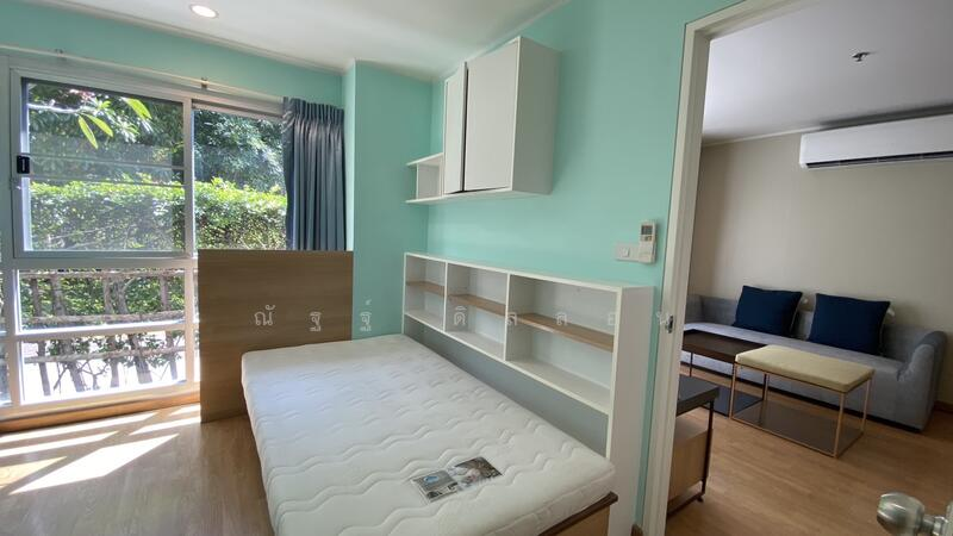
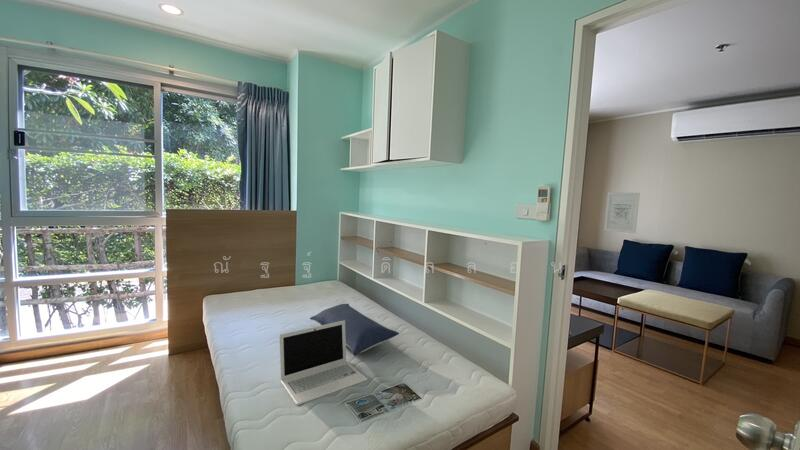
+ wall art (621, 212)
+ laptop (324, 357)
+ pillow (350, 325)
